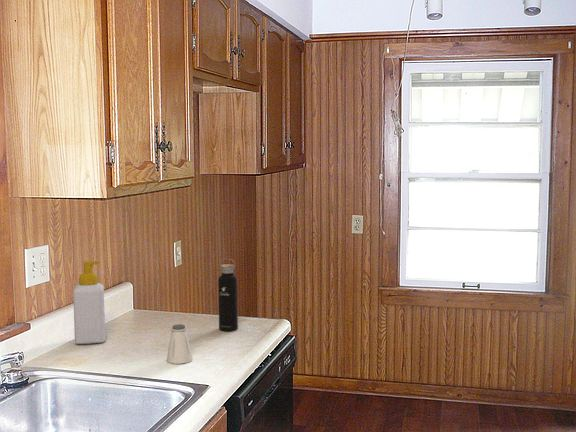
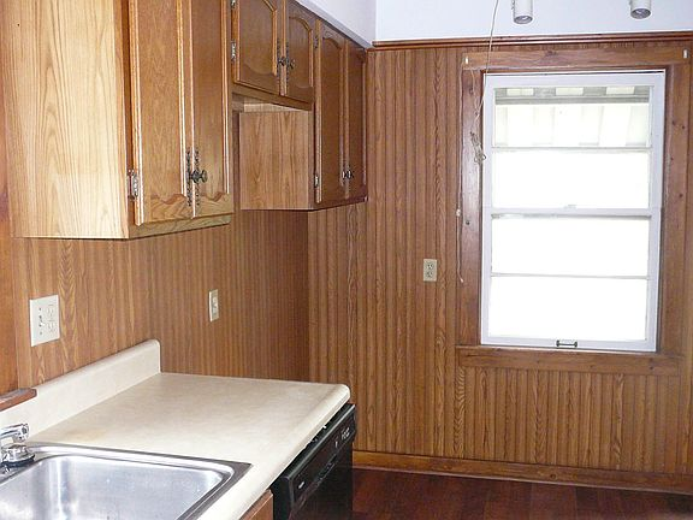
- water bottle (227, 293)
- saltshaker (179, 342)
- soap bottle (89, 301)
